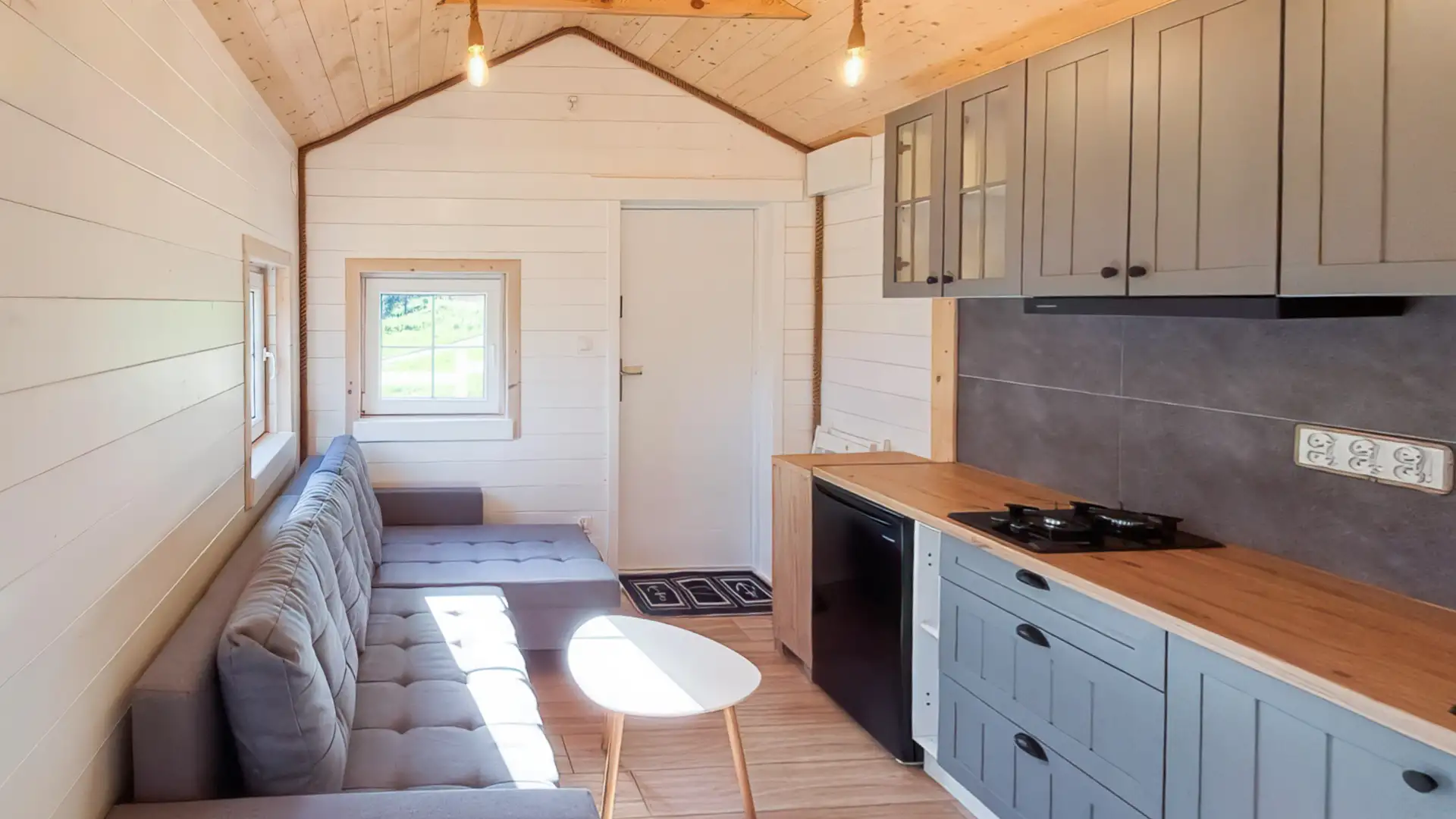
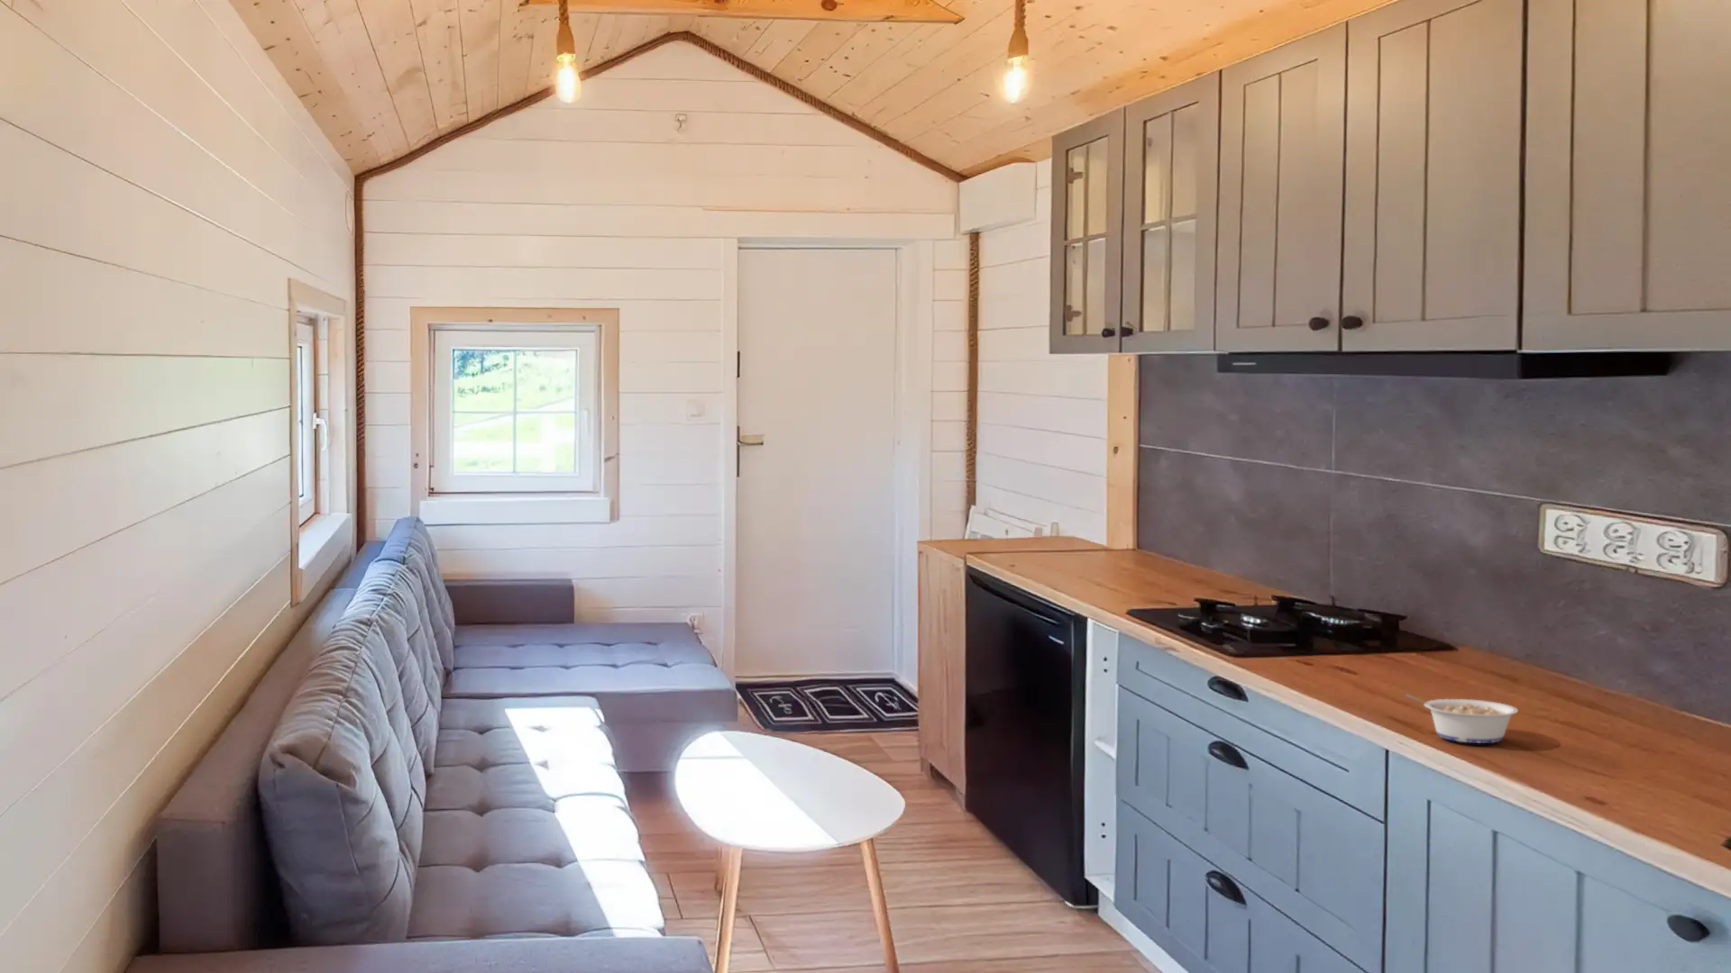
+ legume (1467, 719)
